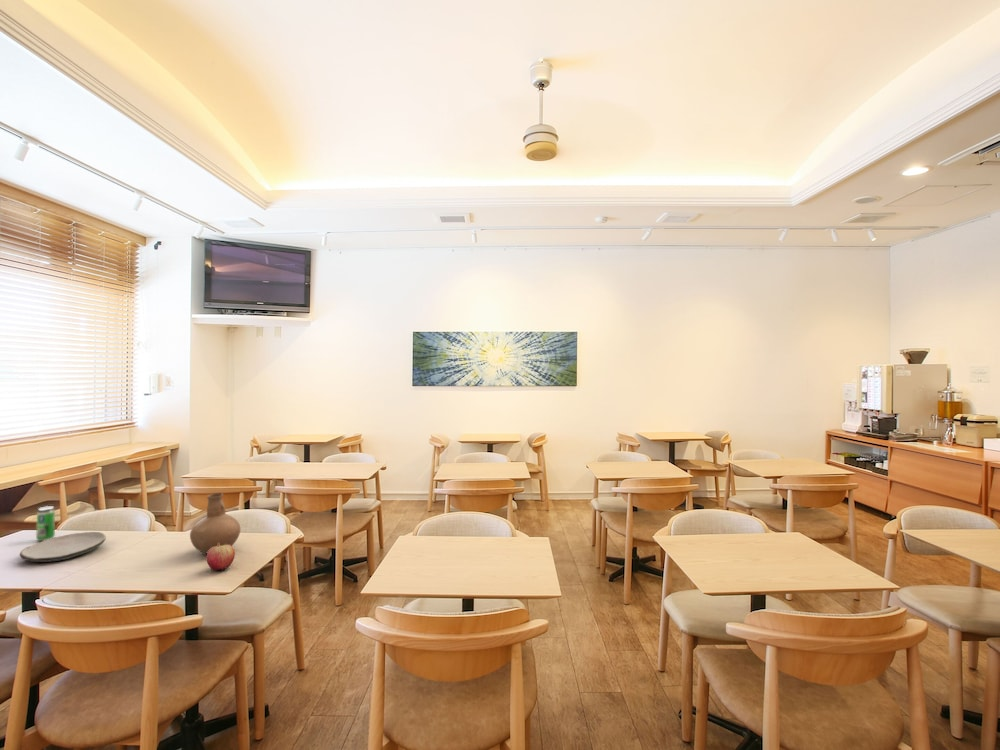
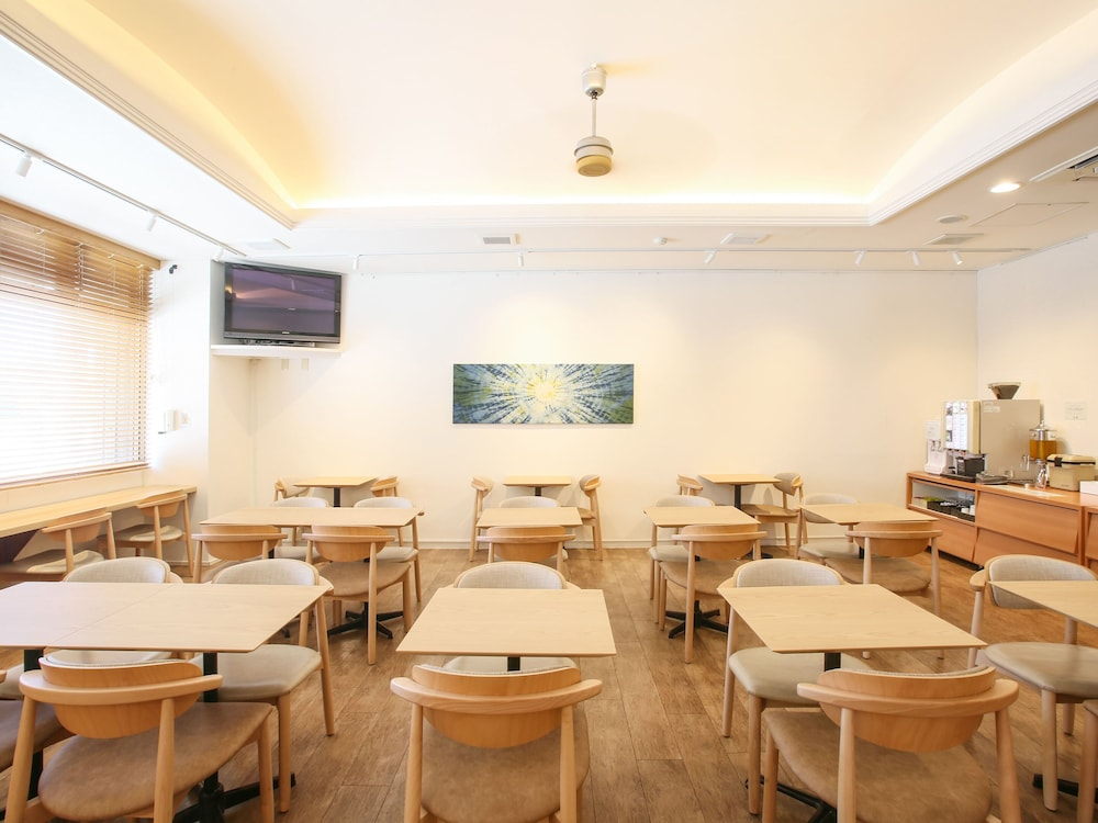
- apple (220, 556)
- plate (64, 547)
- vase (216, 522)
- beverage can (45, 523)
